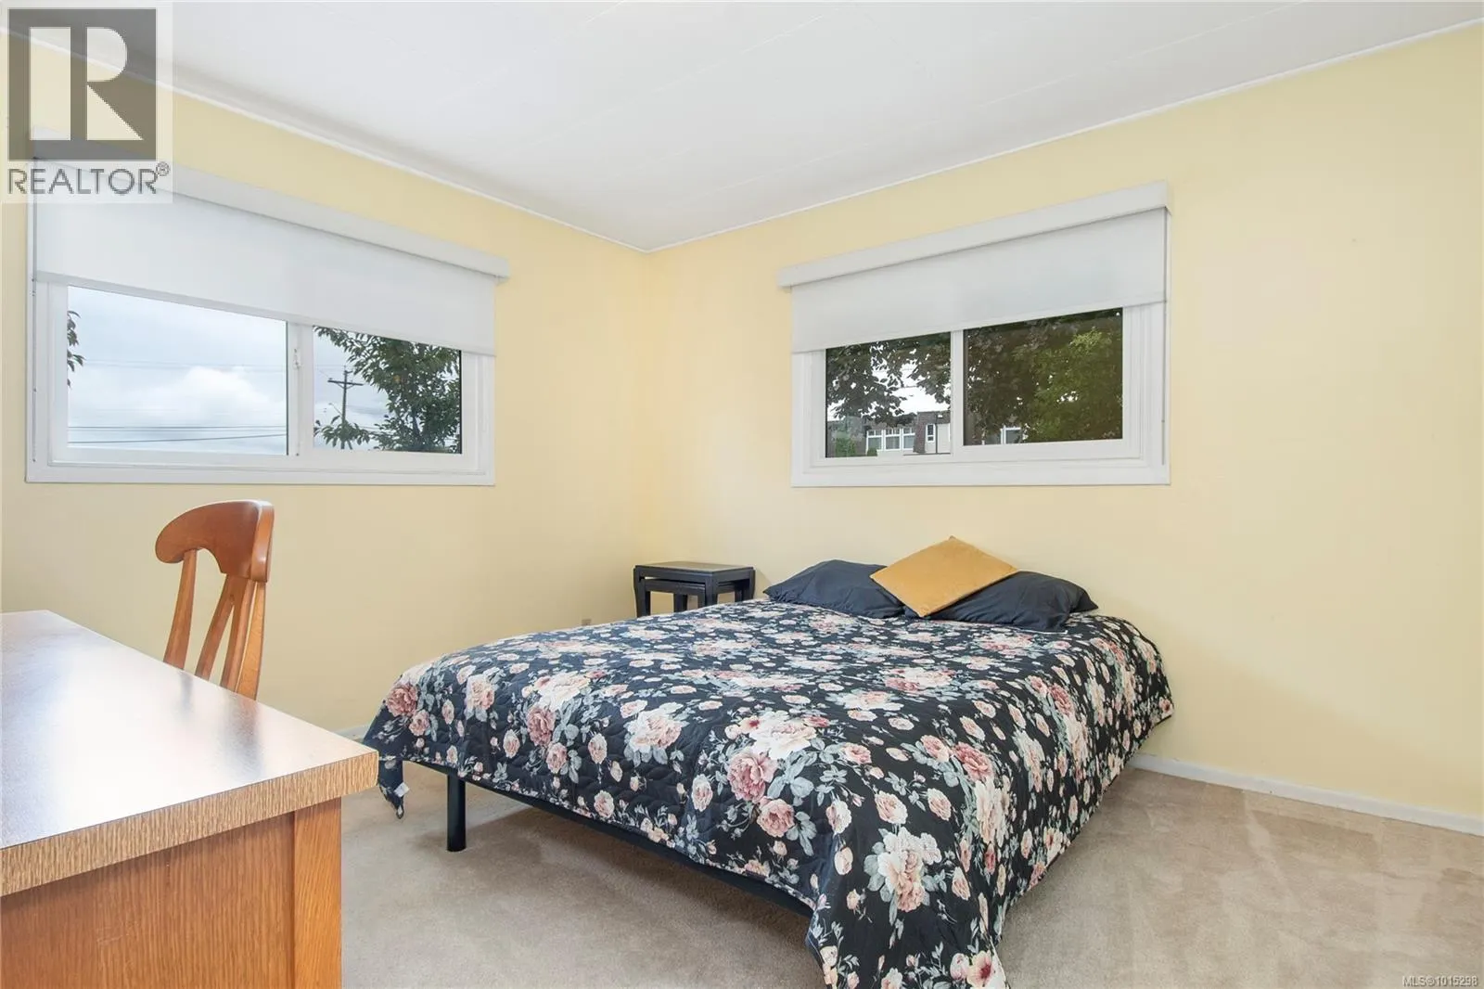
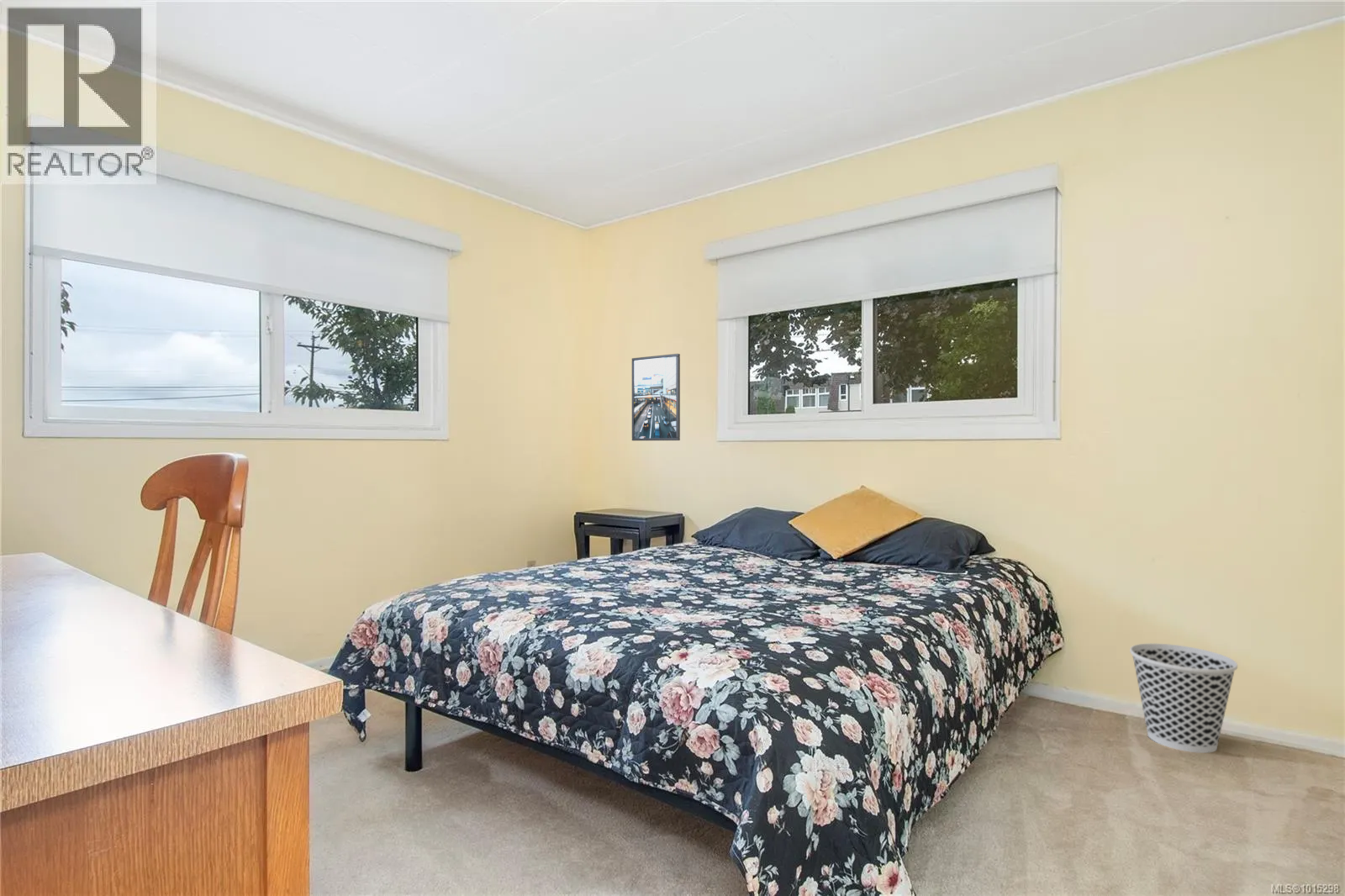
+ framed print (655, 398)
+ wastebasket (1181, 698)
